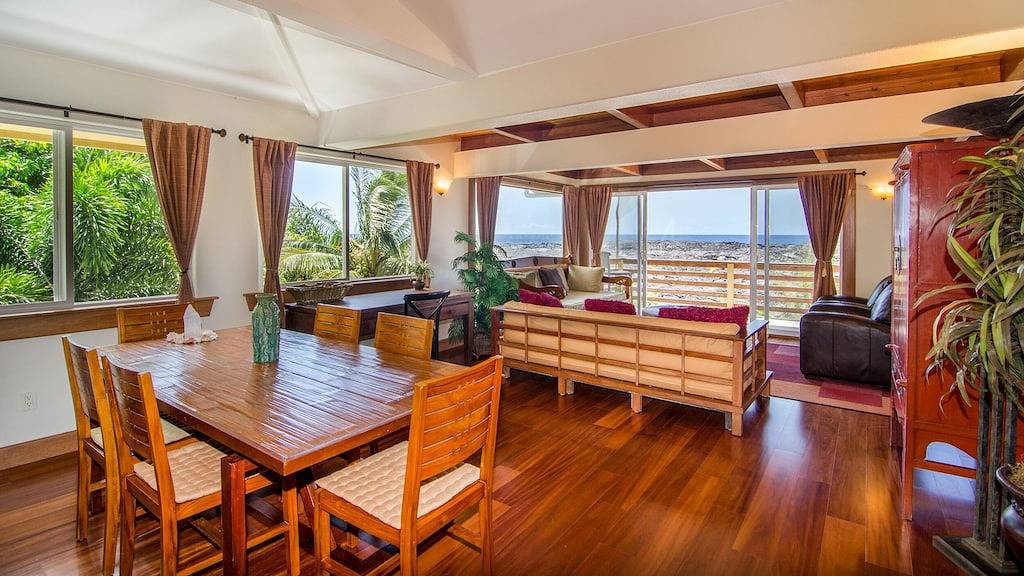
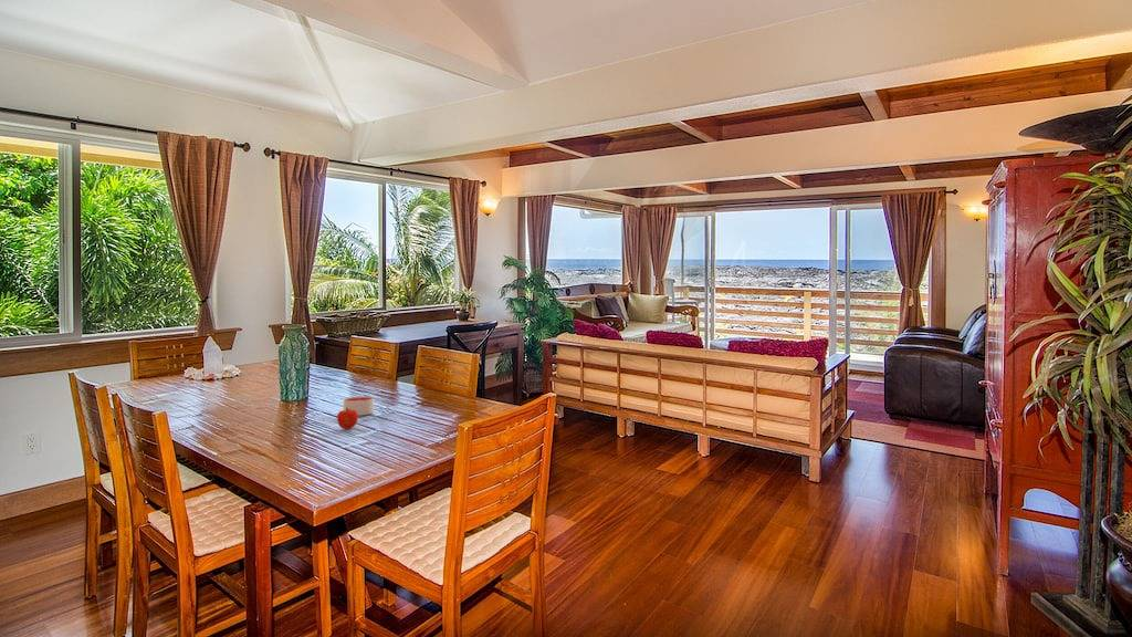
+ candle (358, 405)
+ fruit (347, 418)
